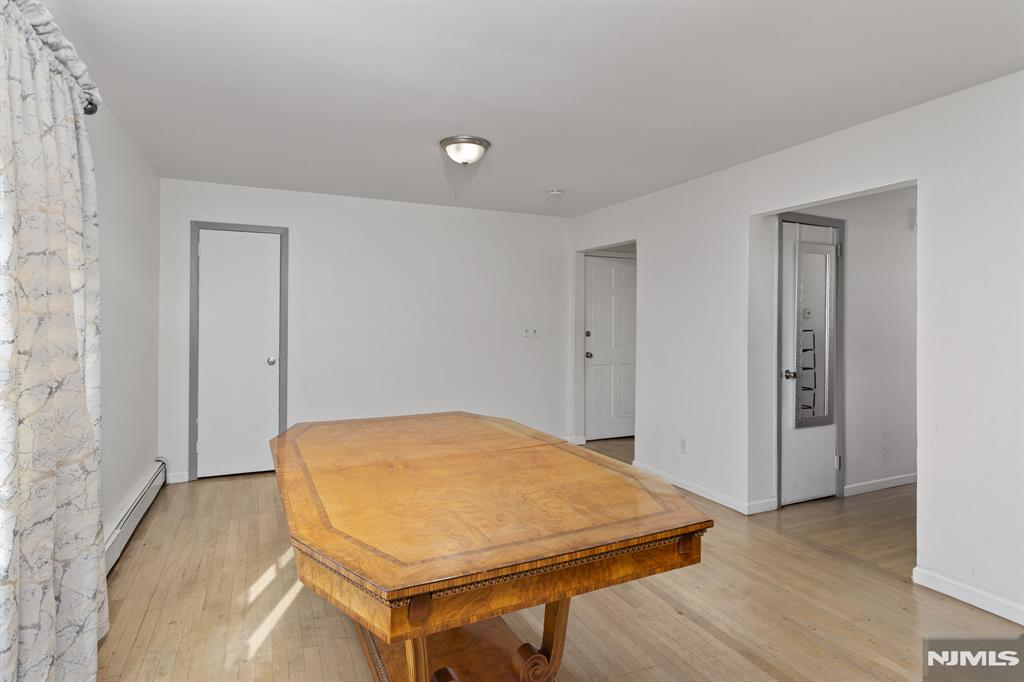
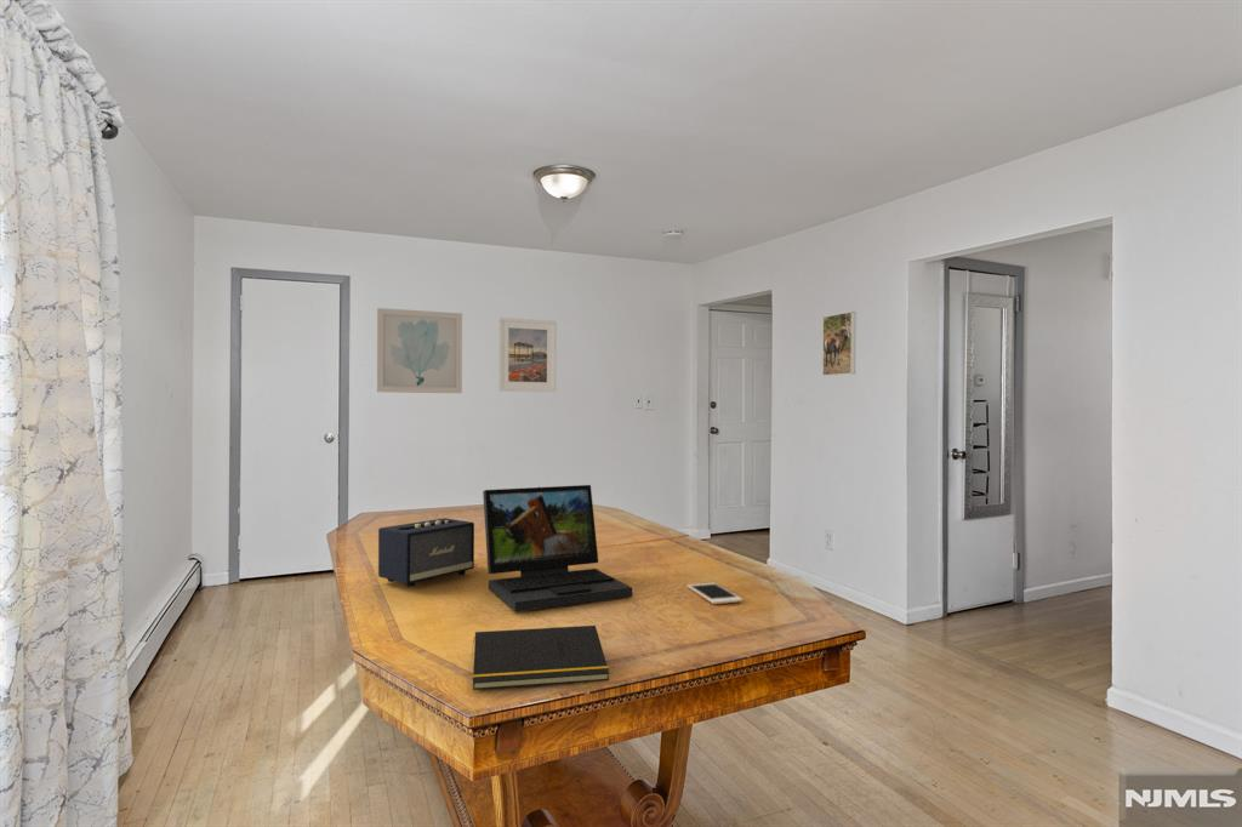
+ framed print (838, 344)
+ cell phone (713, 592)
+ speaker (427, 549)
+ laptop (554, 540)
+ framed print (528, 355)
+ wall art (420, 352)
+ notepad (539, 655)
